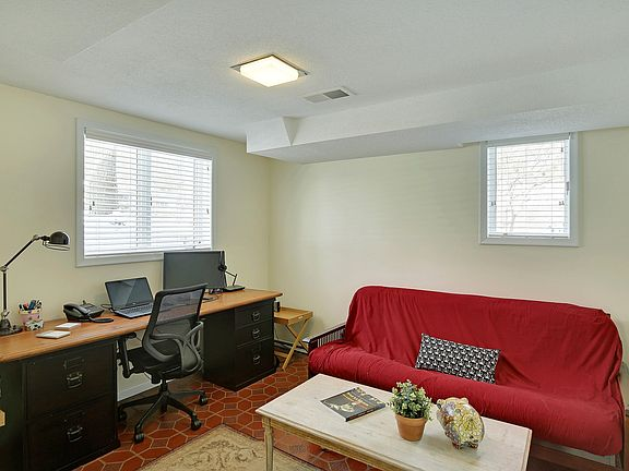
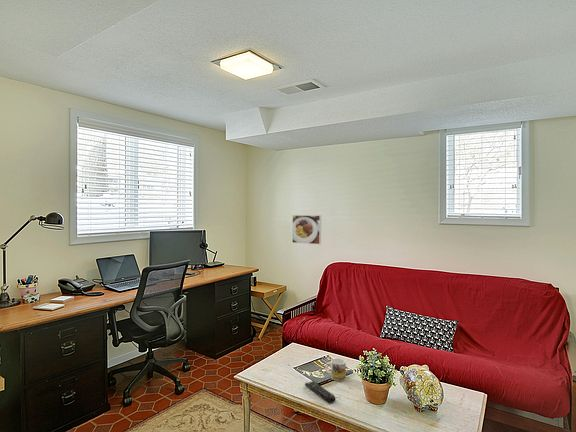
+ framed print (306, 229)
+ mug (335, 368)
+ remote control (319, 390)
